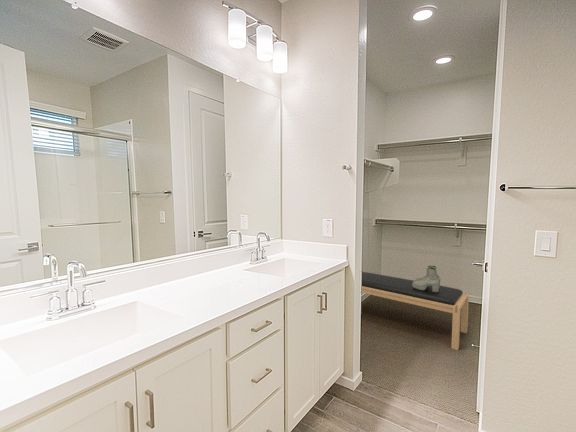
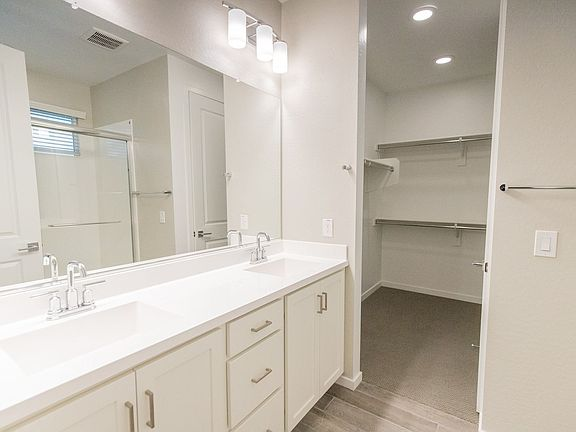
- bench (398, 300)
- boots (426, 277)
